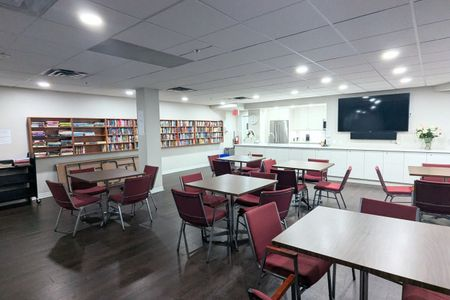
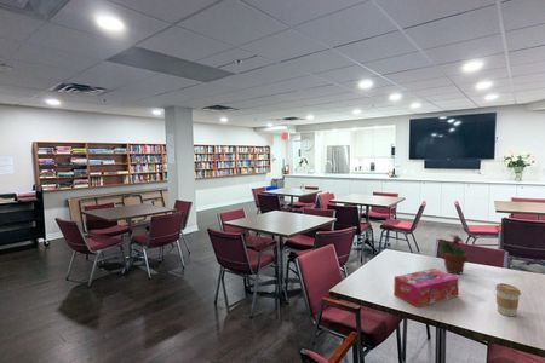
+ tissue box (425, 286)
+ coffee cup (506, 299)
+ potted flower (452, 252)
